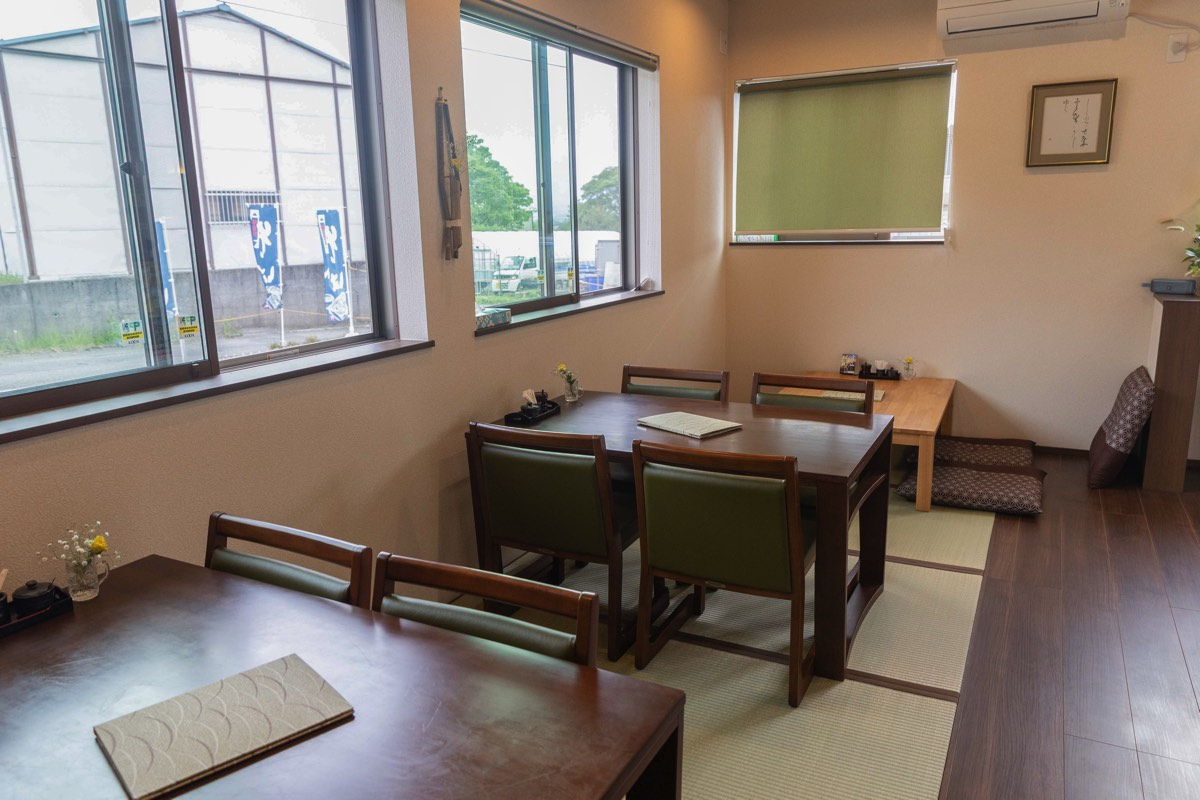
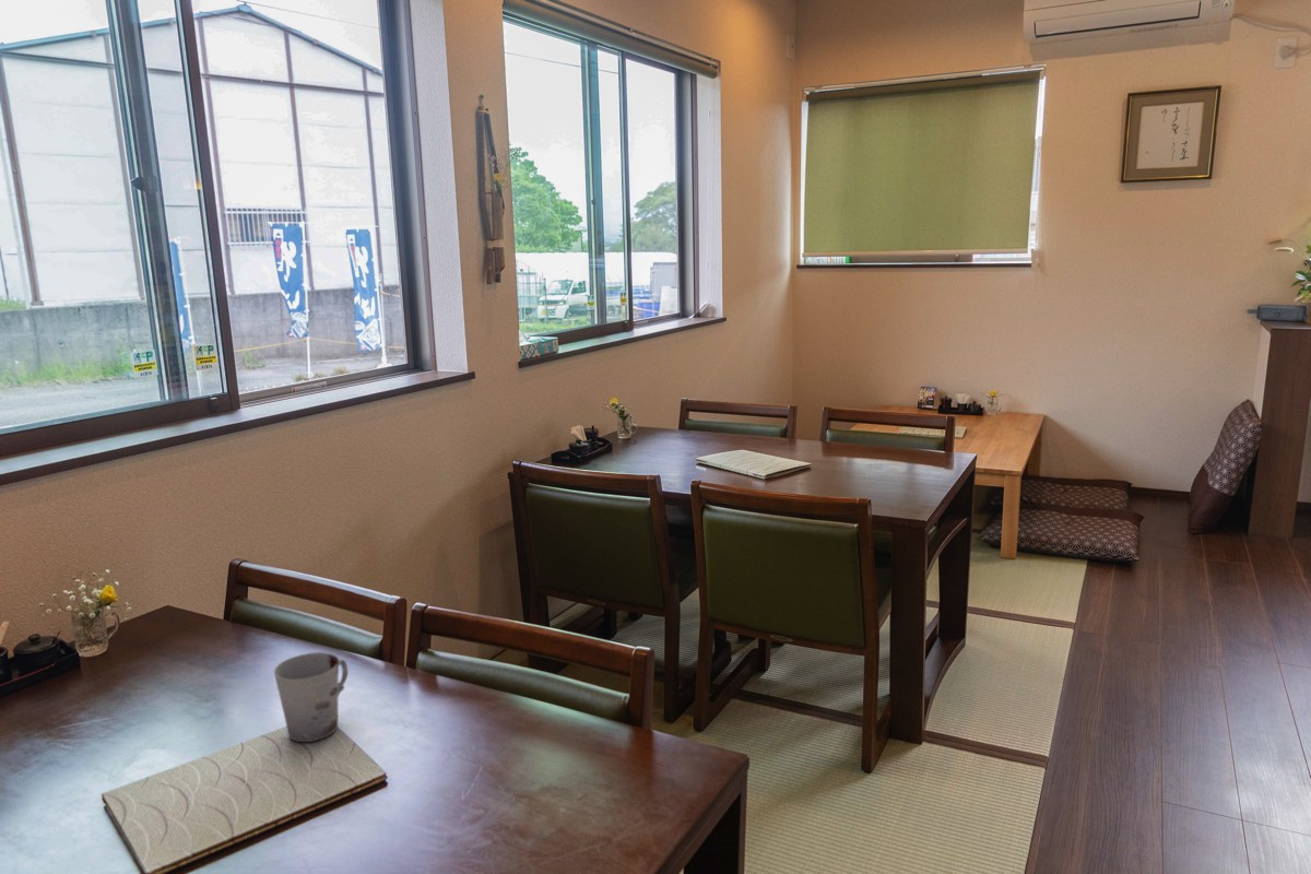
+ cup (318, 693)
